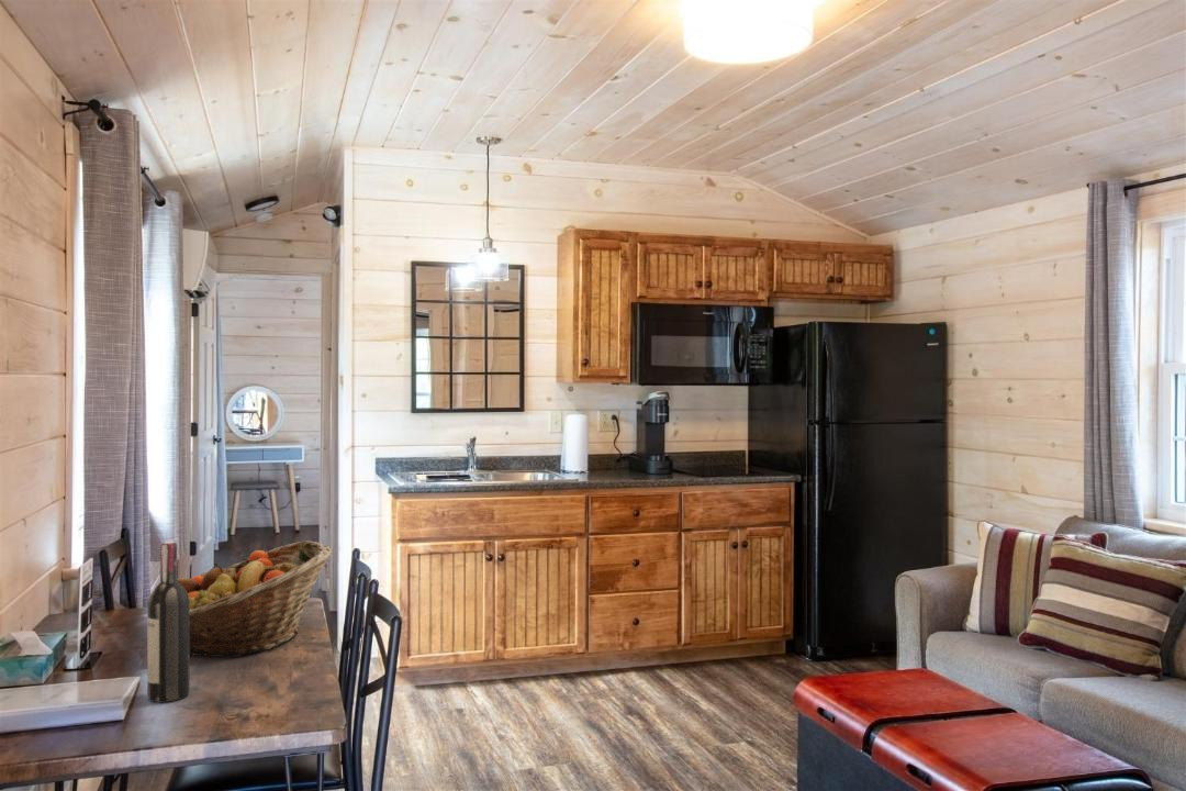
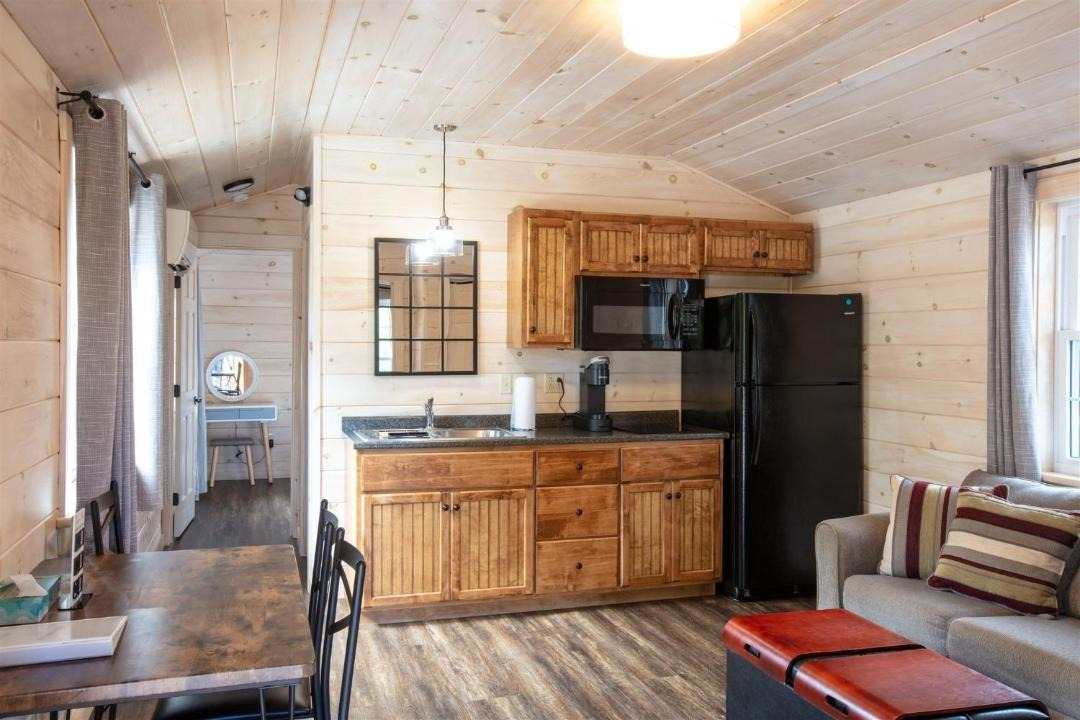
- wine bottle (168, 619)
- fruit basket (245, 593)
